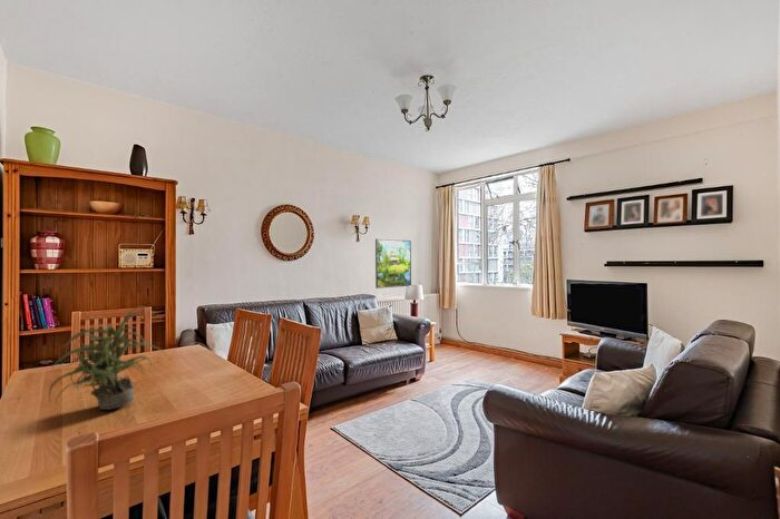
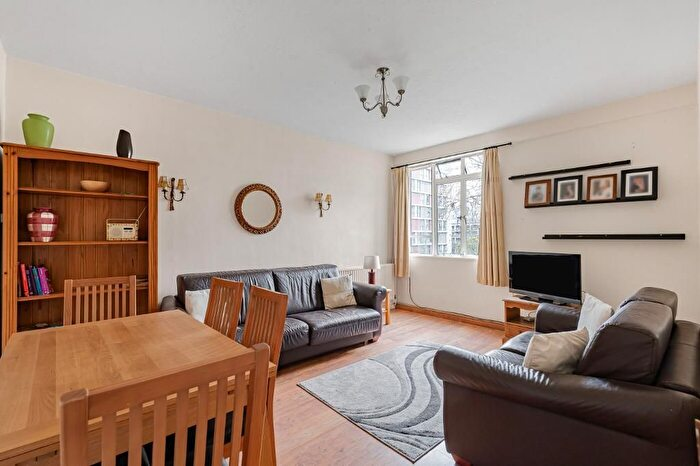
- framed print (393, 263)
- potted plant (113, 359)
